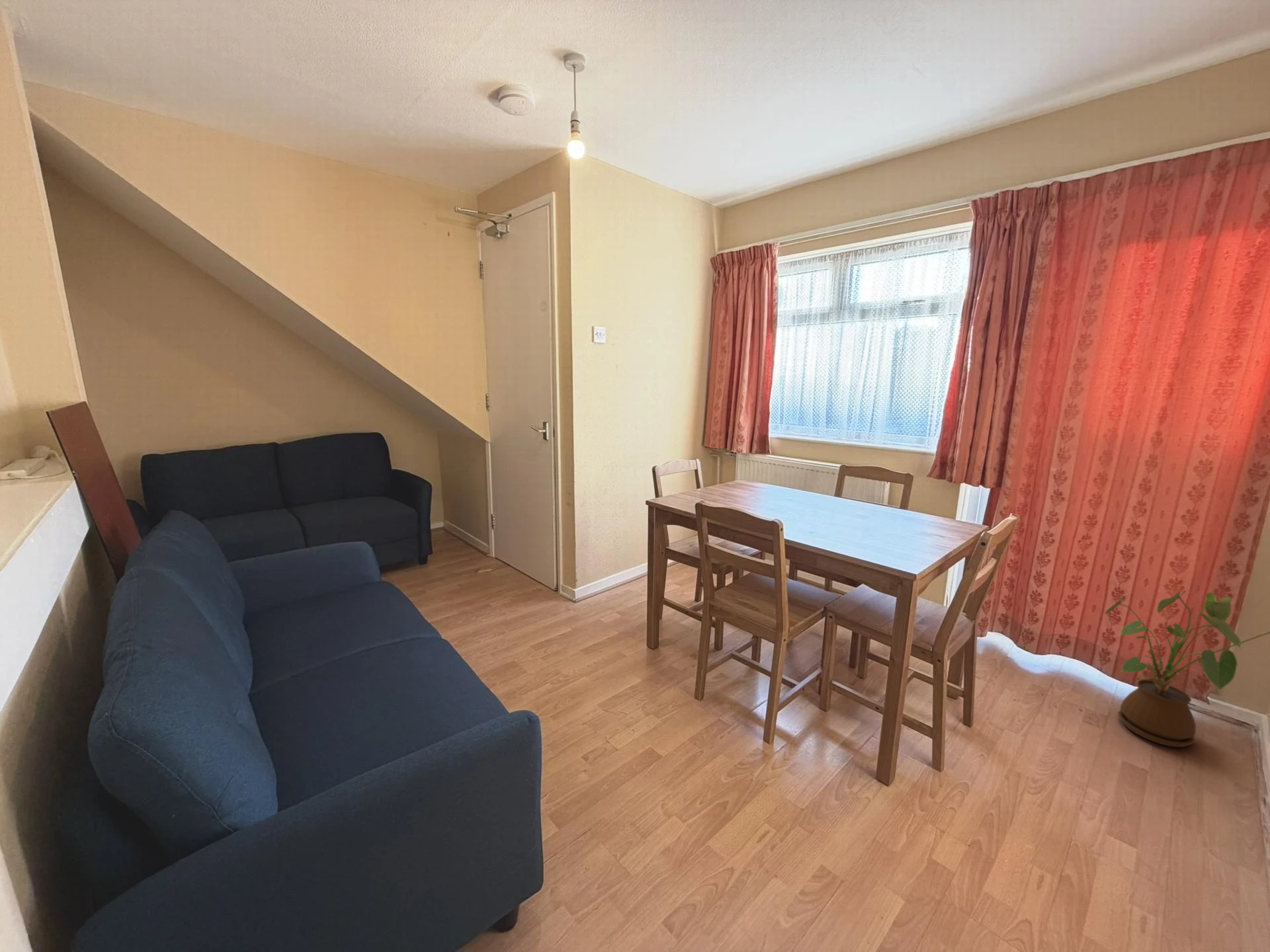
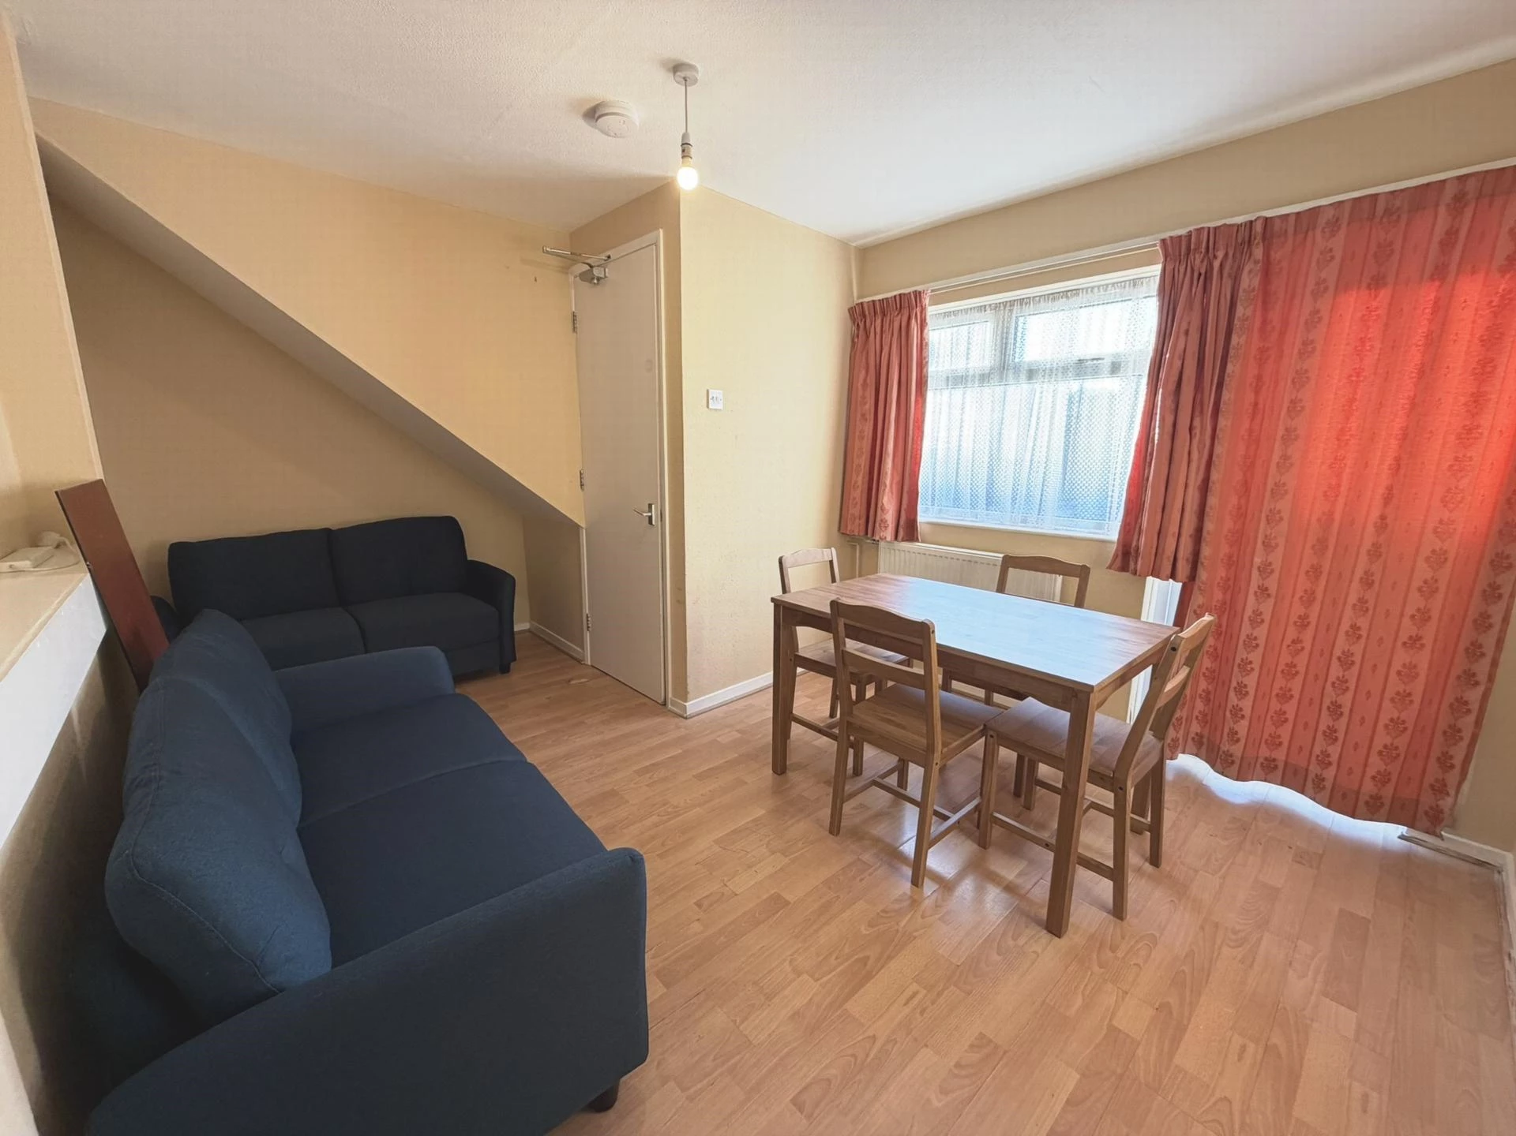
- house plant (1181, 670)
